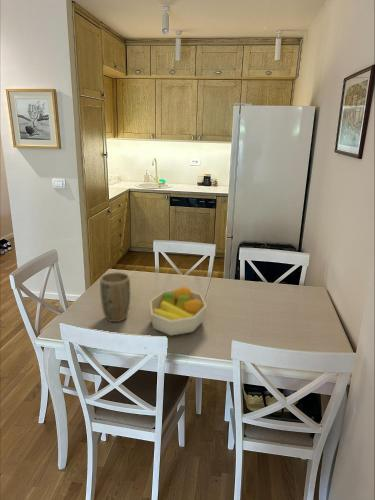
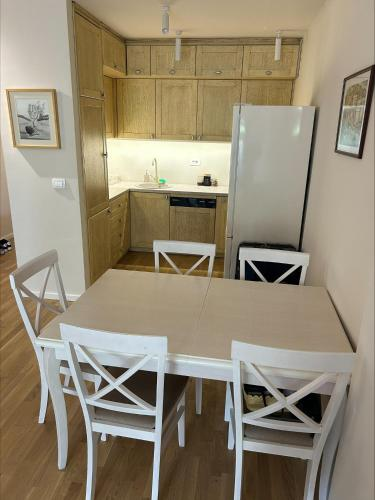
- plant pot (115, 297)
- fruit bowl (177, 308)
